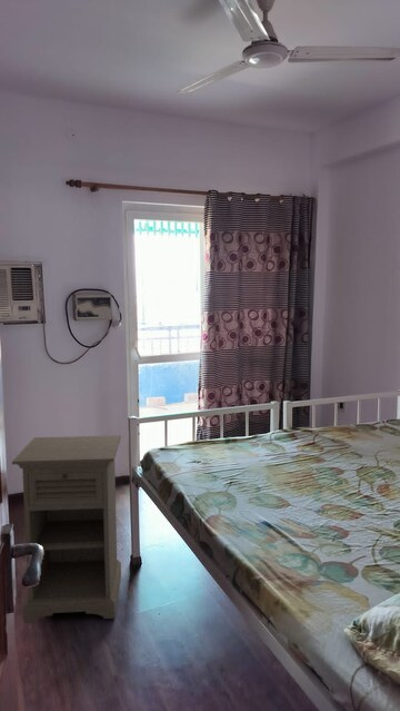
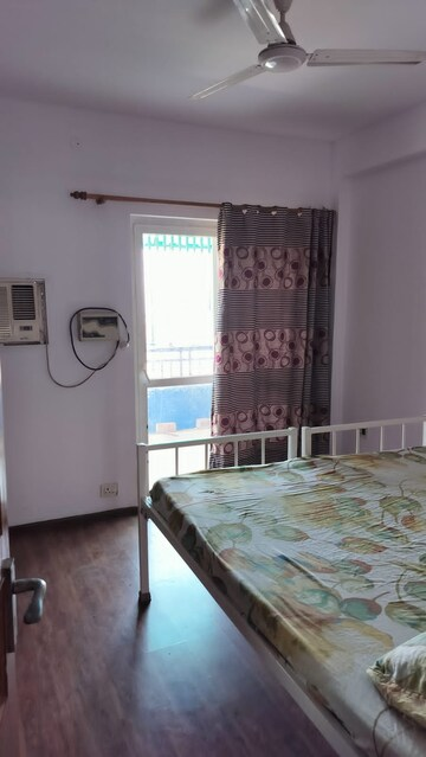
- nightstand (73, 523)
